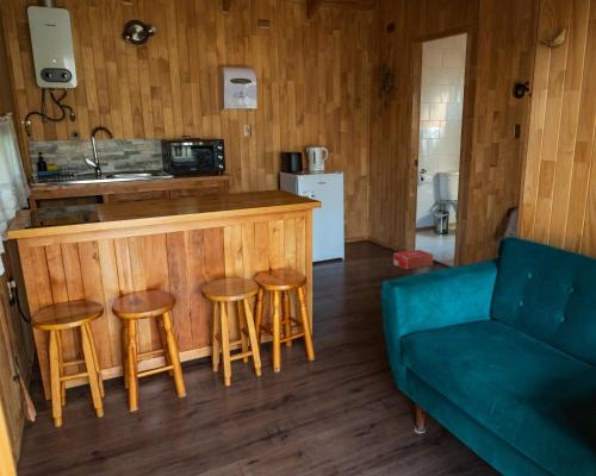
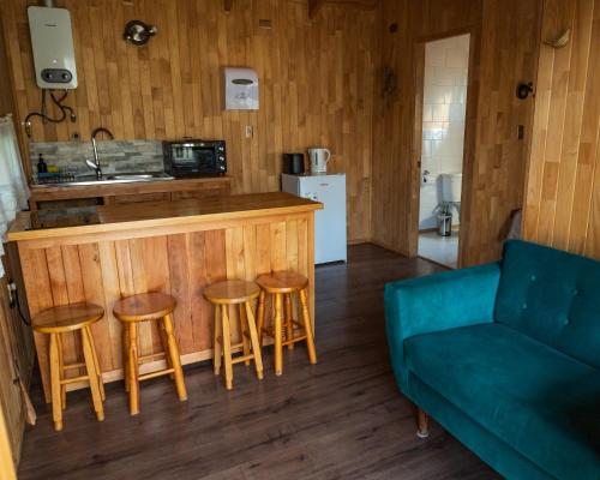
- shoe box (412, 258)
